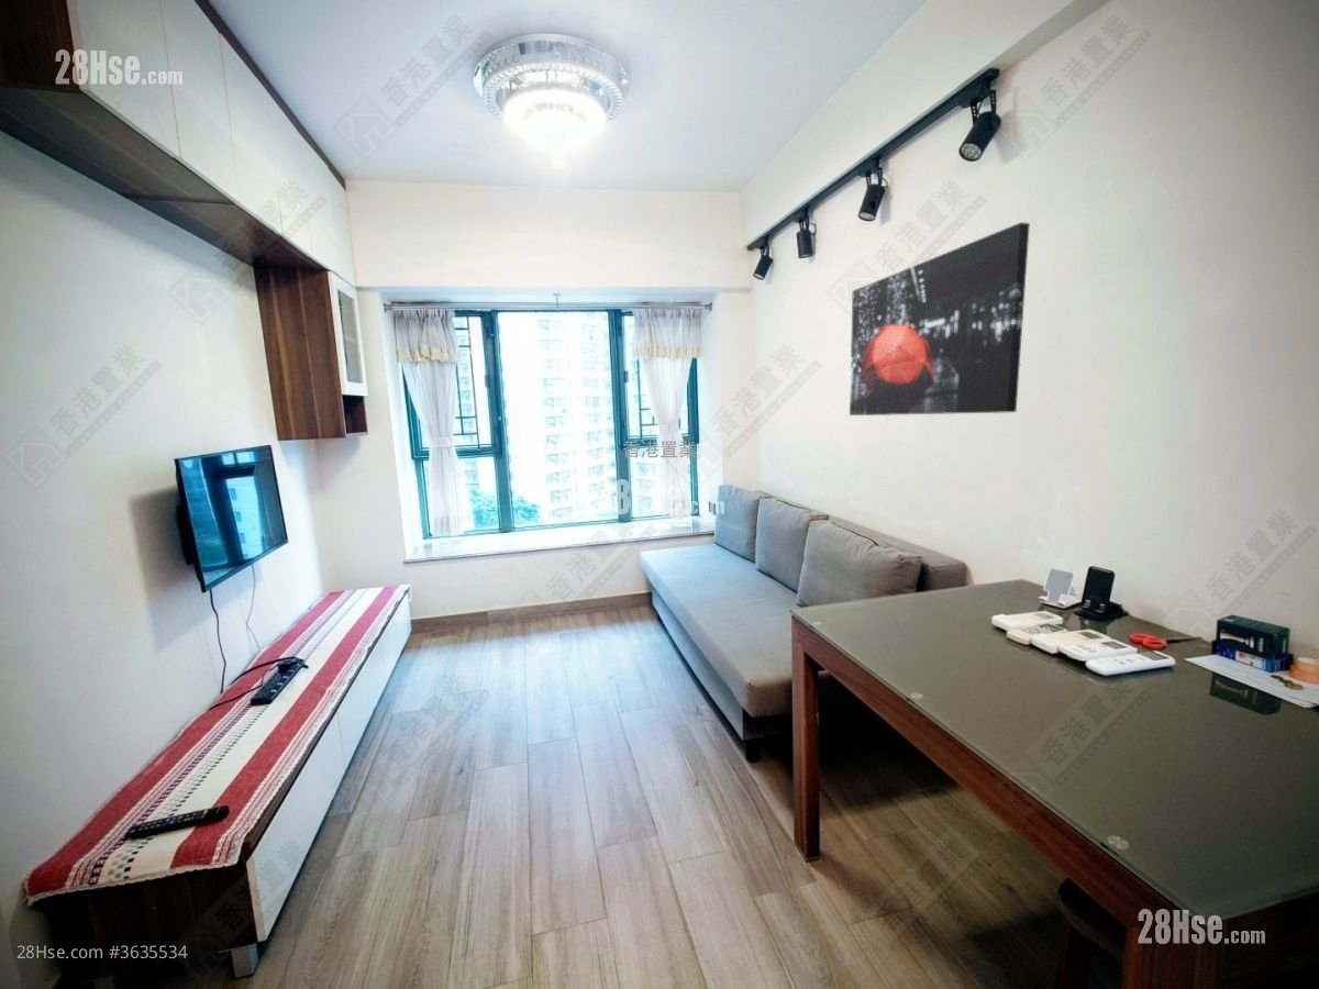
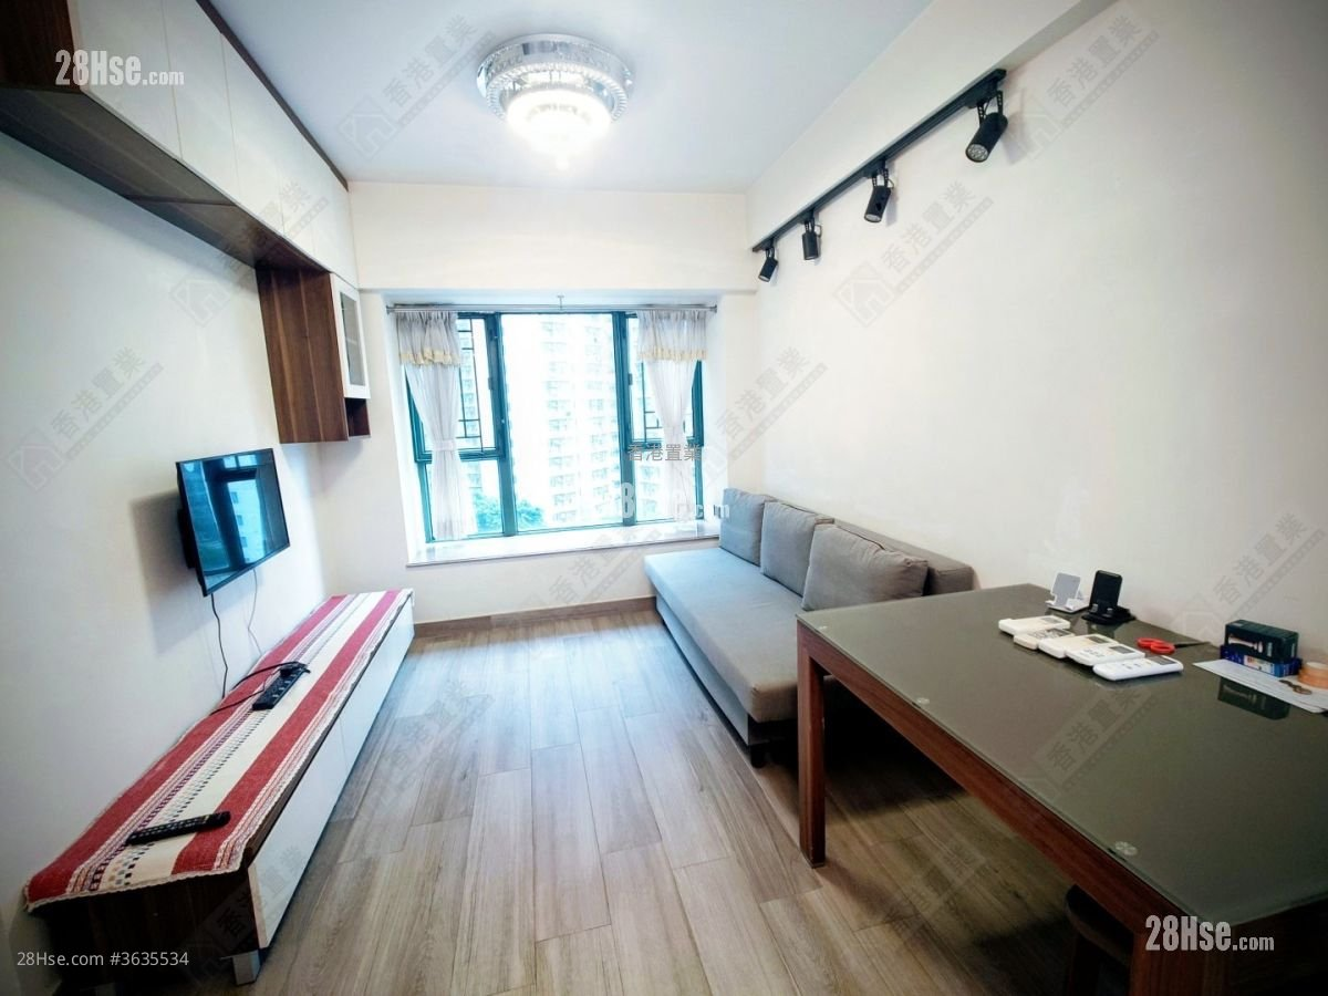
- wall art (919, 340)
